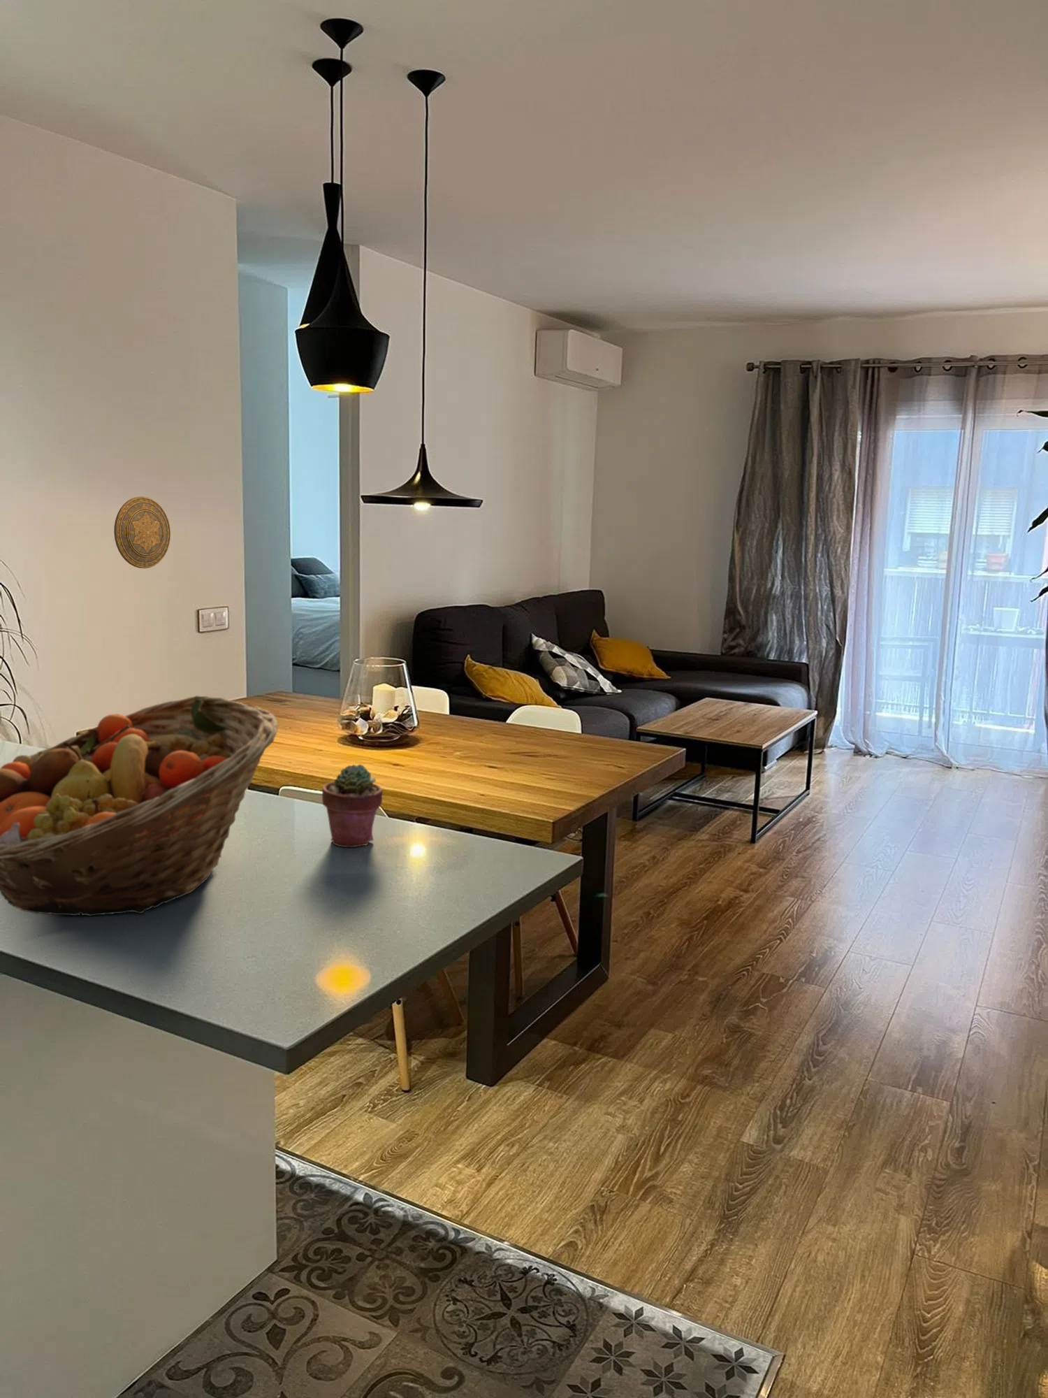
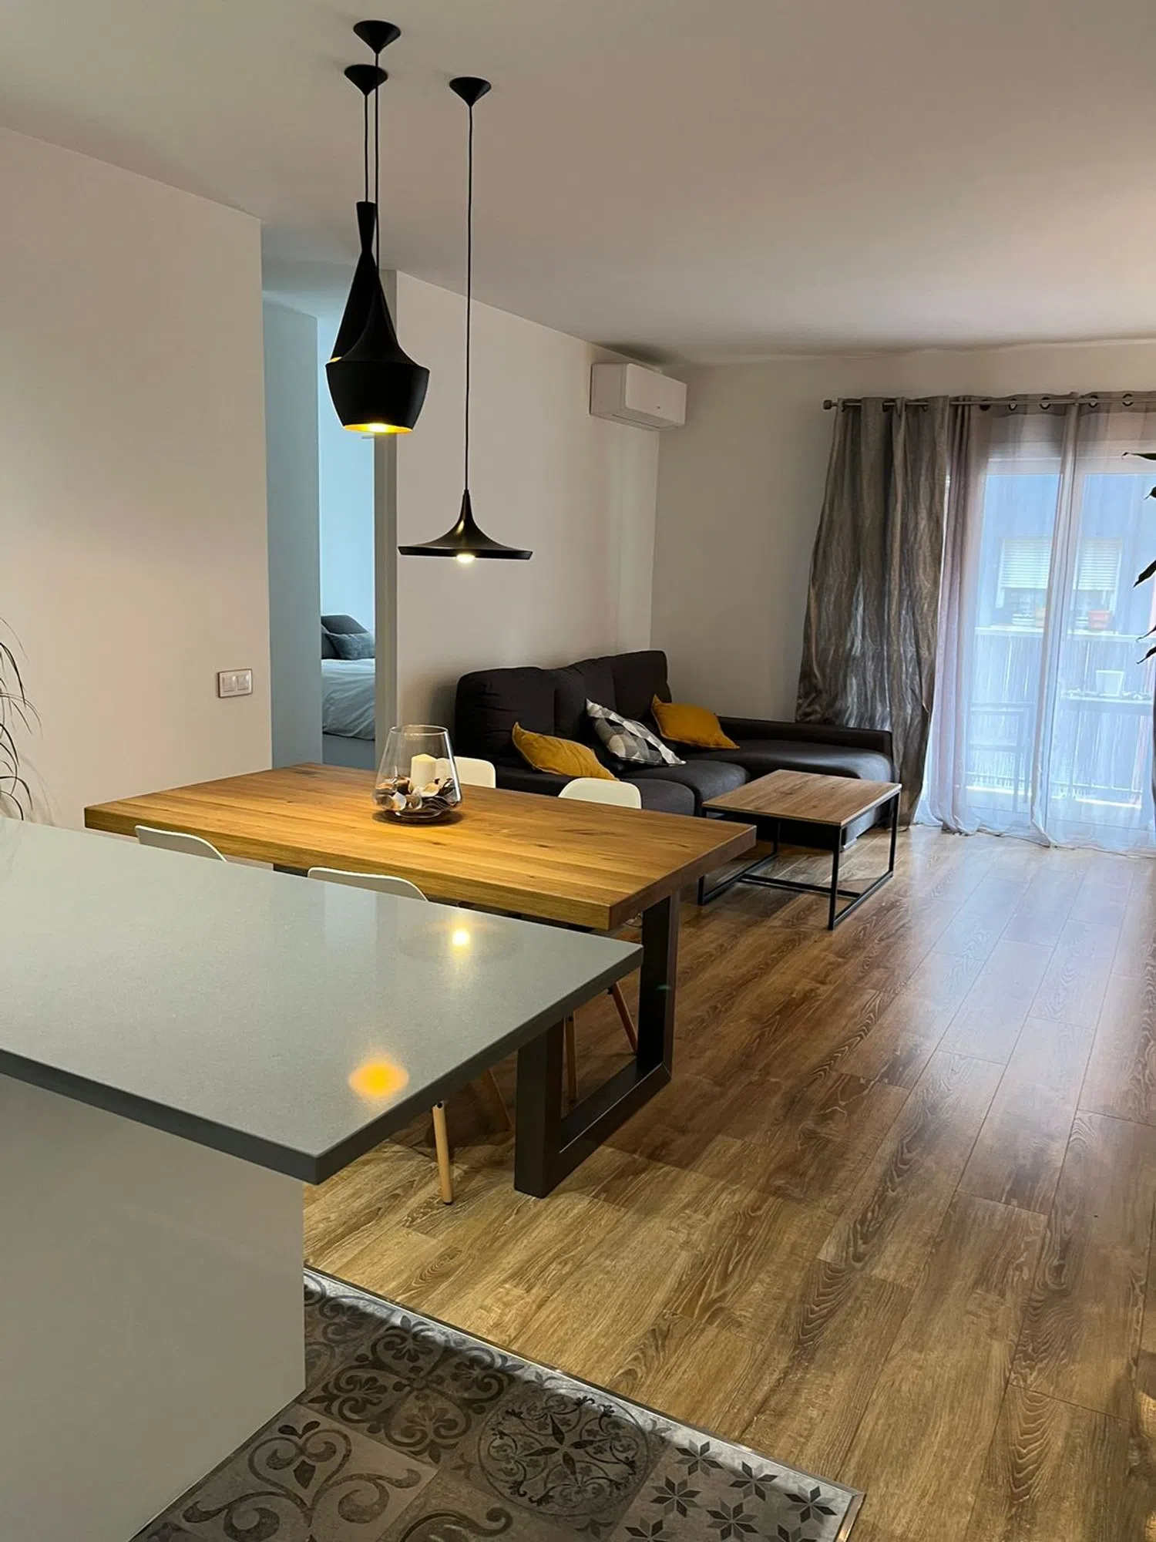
- potted succulent (352, 804)
- fruit basket (121, 794)
- decorative plate (144, 533)
